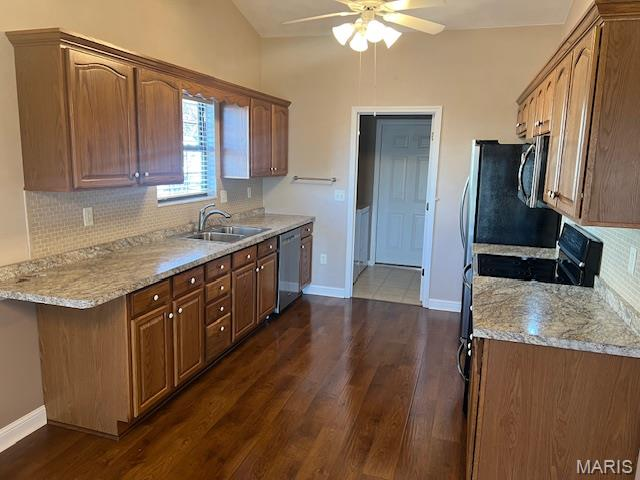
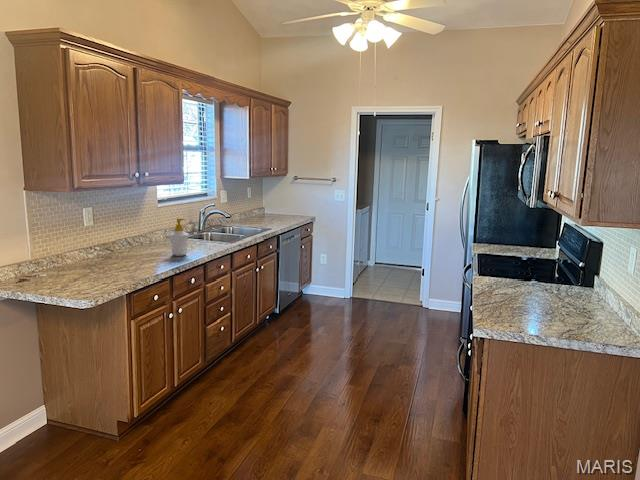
+ soap bottle (179, 236)
